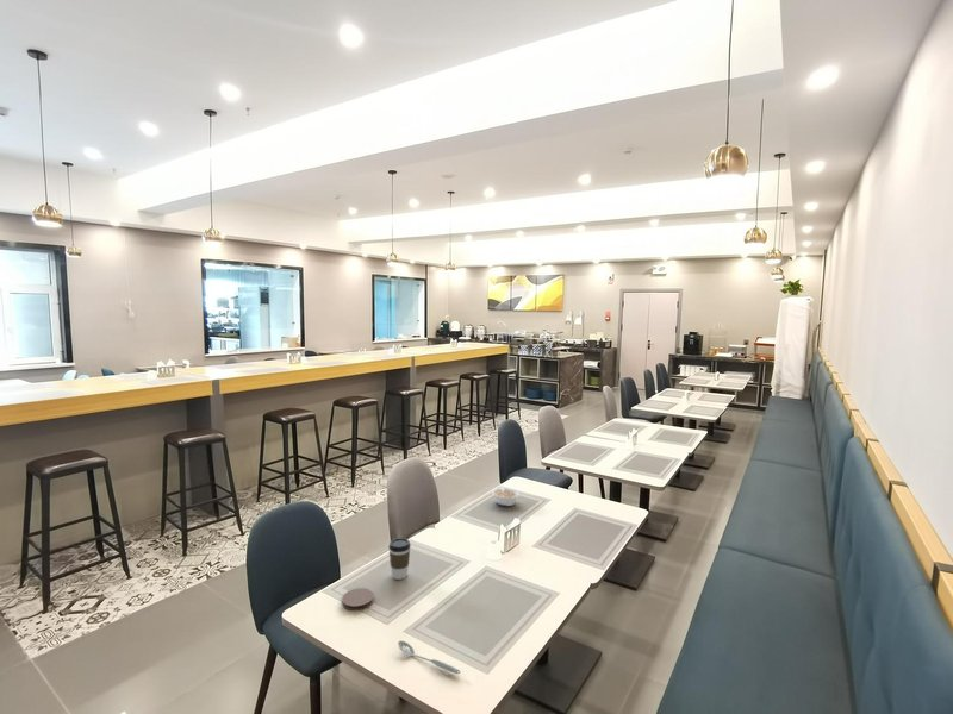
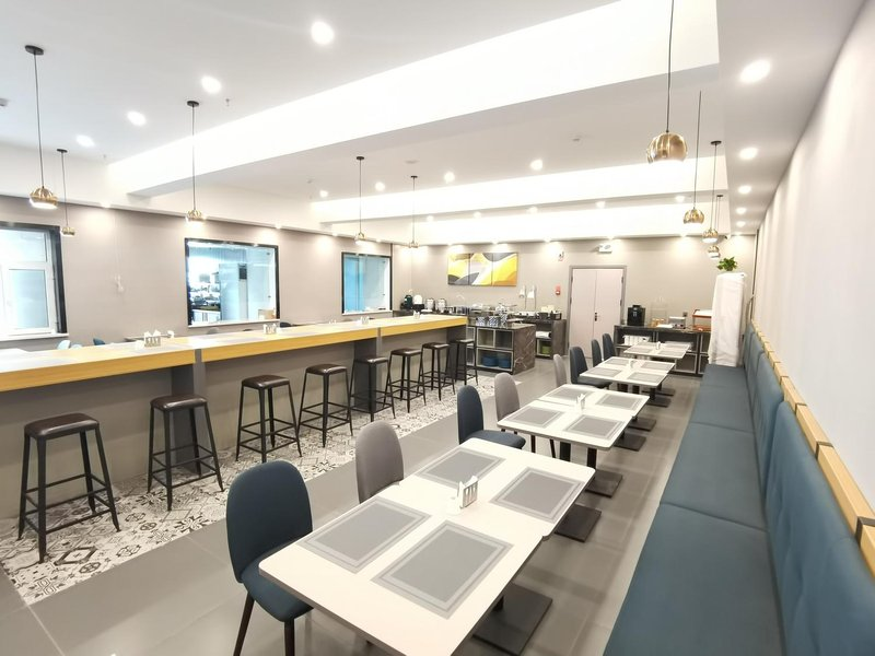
- legume (504, 496)
- coaster (357, 599)
- spoon (426, 658)
- coffee cup (399, 558)
